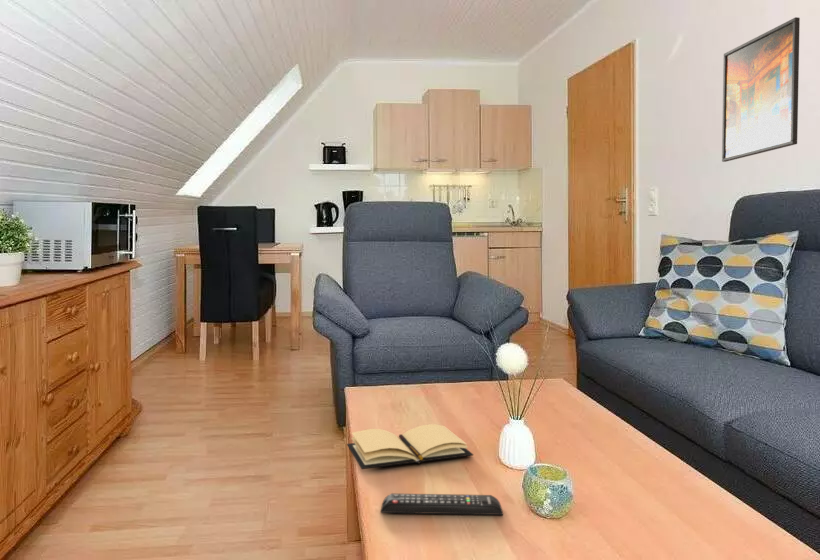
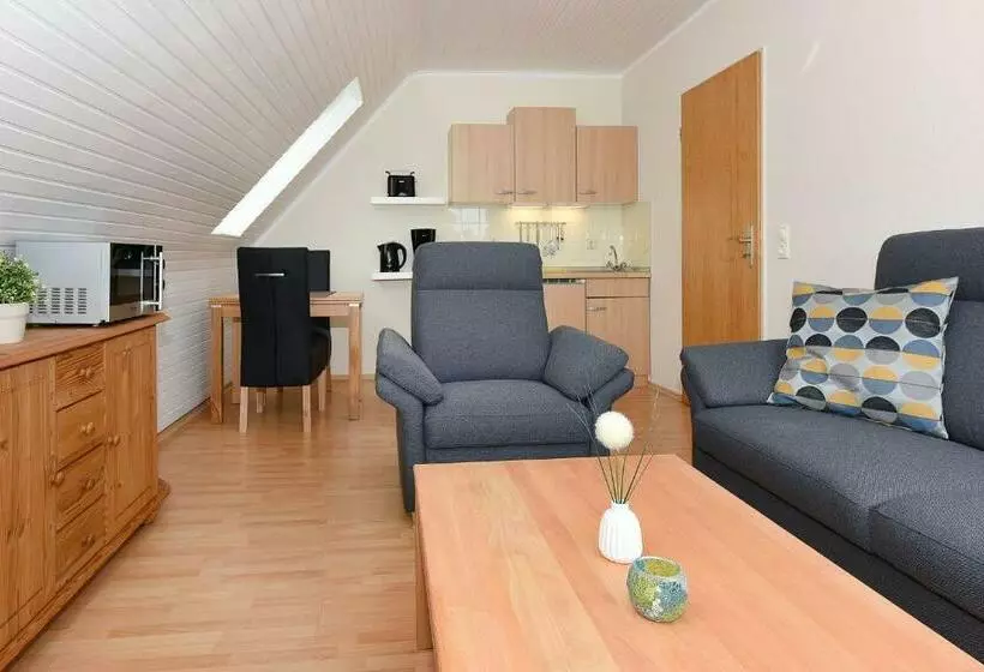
- book (408, 444)
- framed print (757, 95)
- remote control (441, 505)
